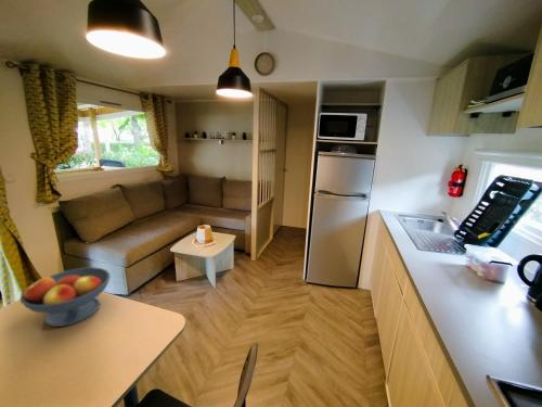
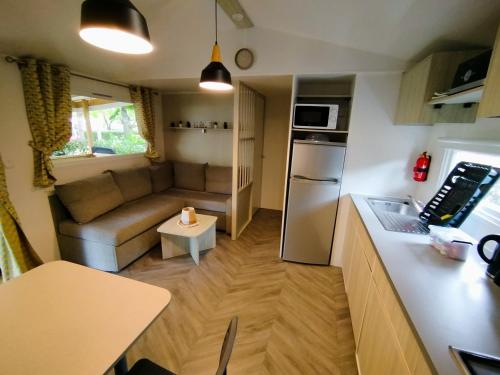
- fruit bowl (70, 293)
